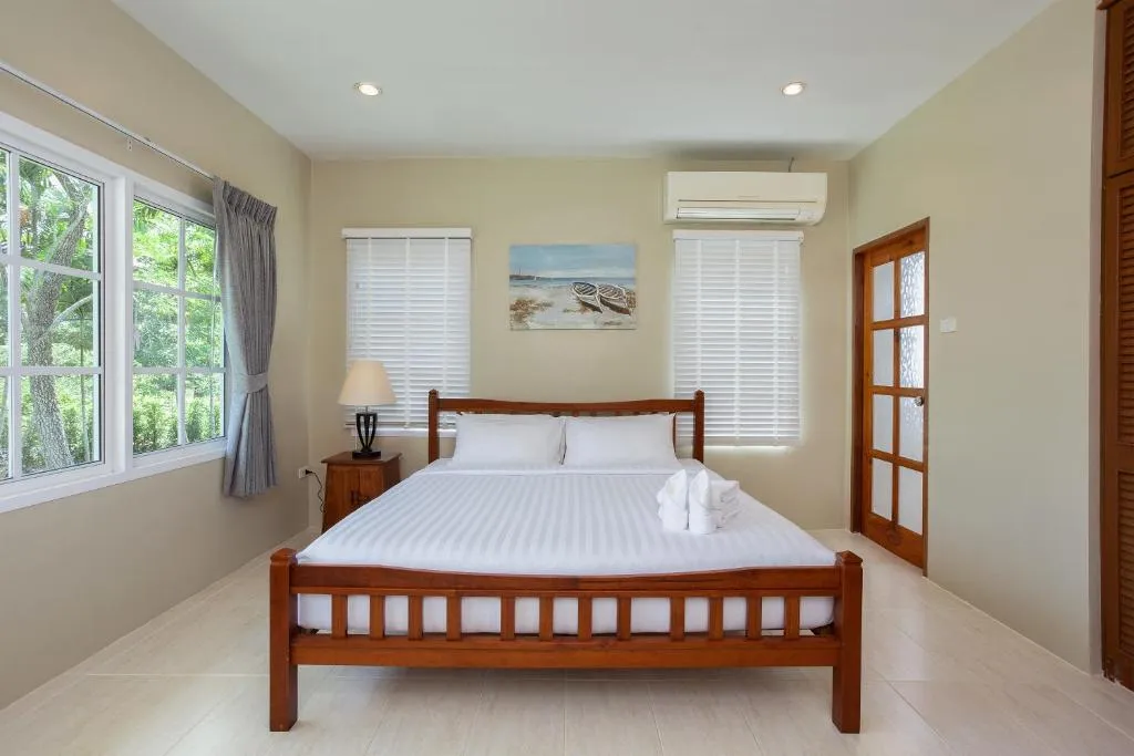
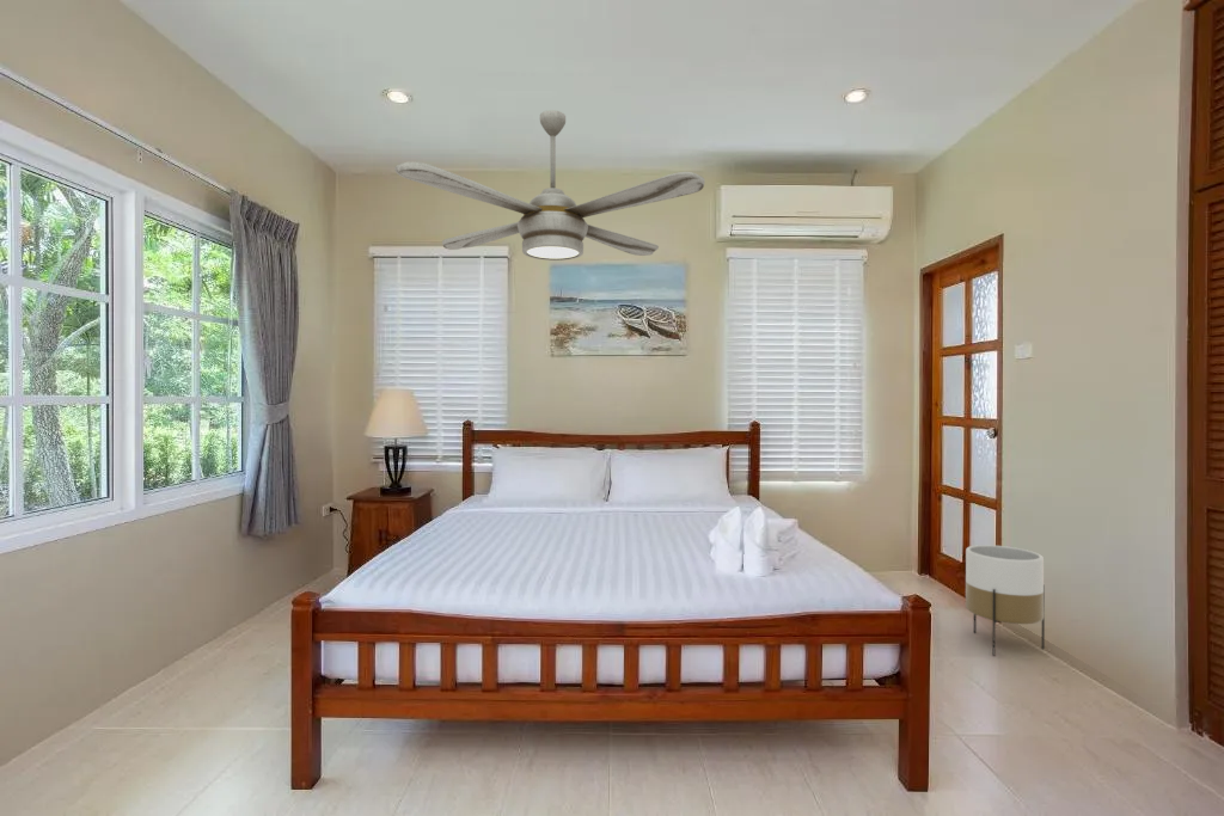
+ planter (1003, 599)
+ ceiling fan (552, 184)
